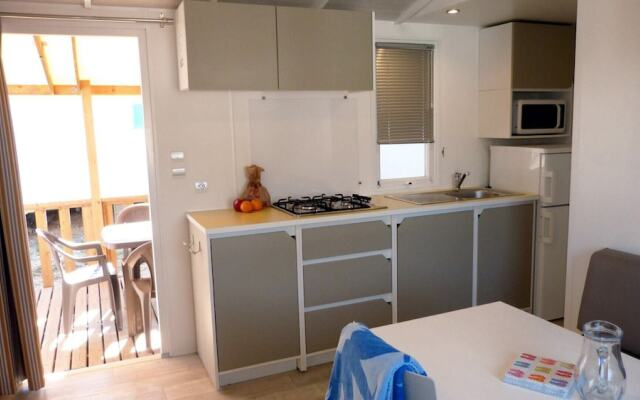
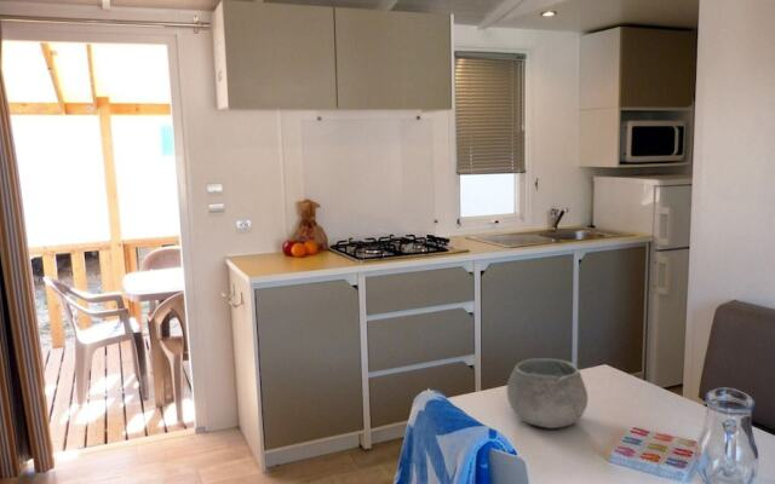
+ bowl (546, 393)
